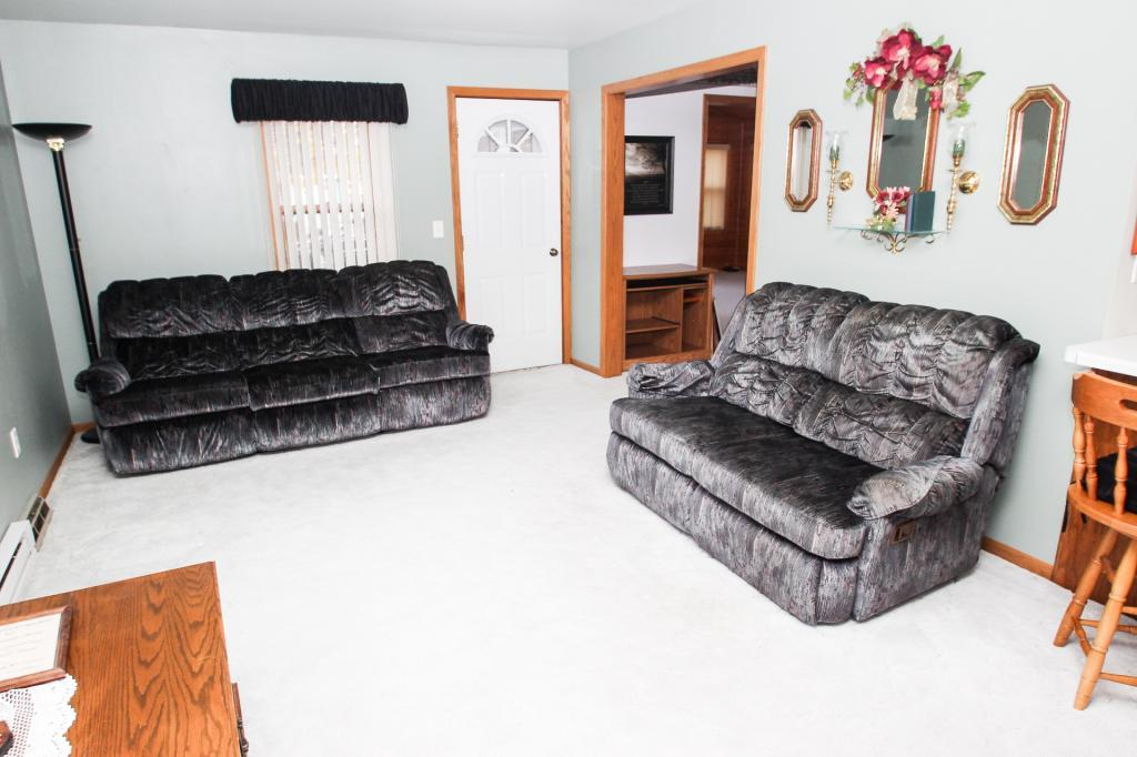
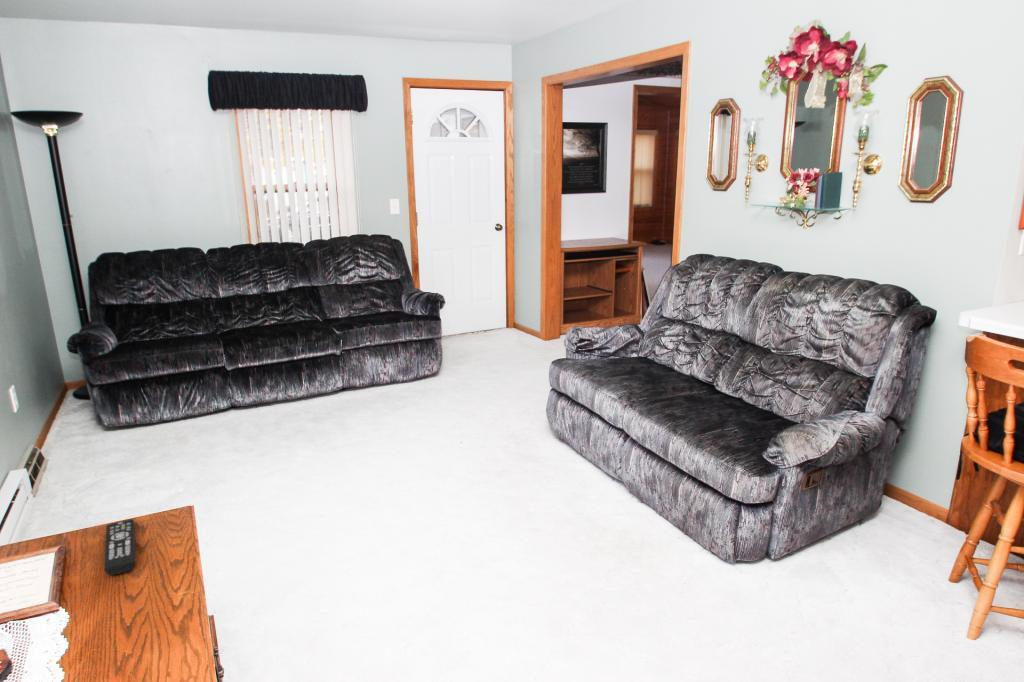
+ remote control (120, 545)
